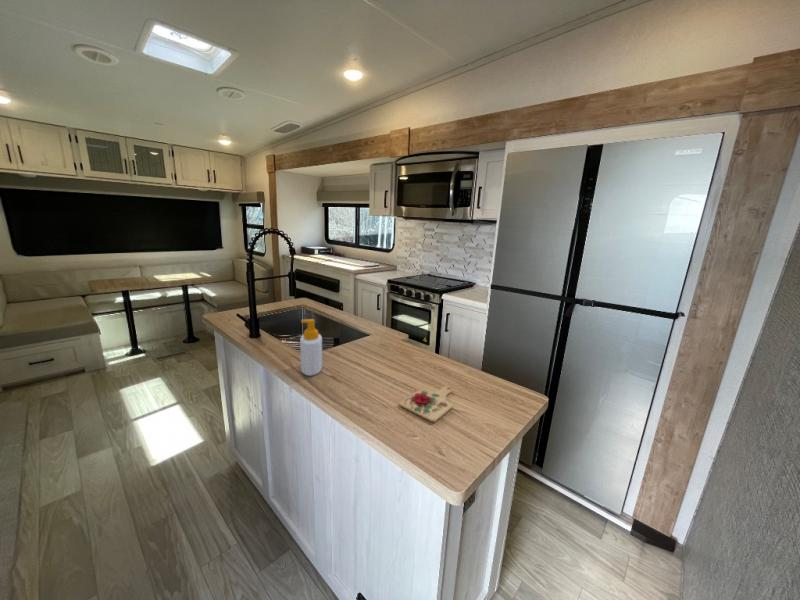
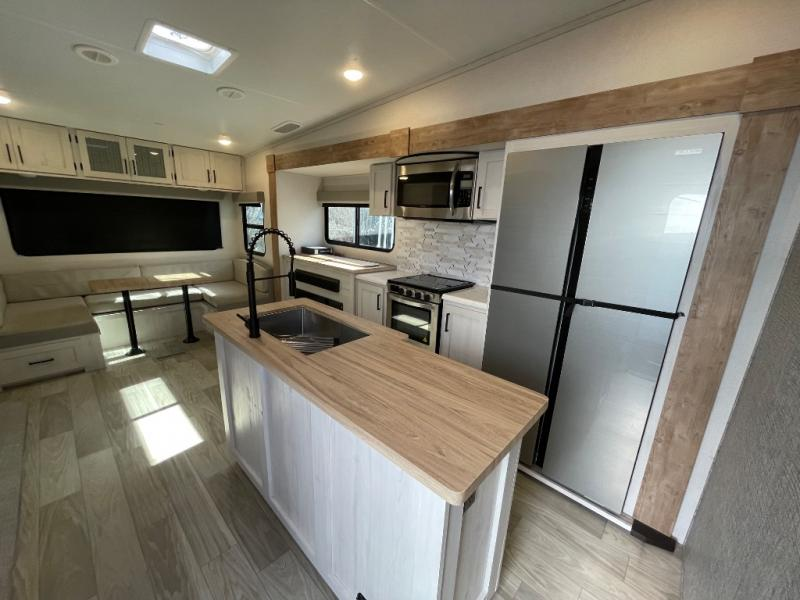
- cutting board (433, 397)
- soap bottle (311, 344)
